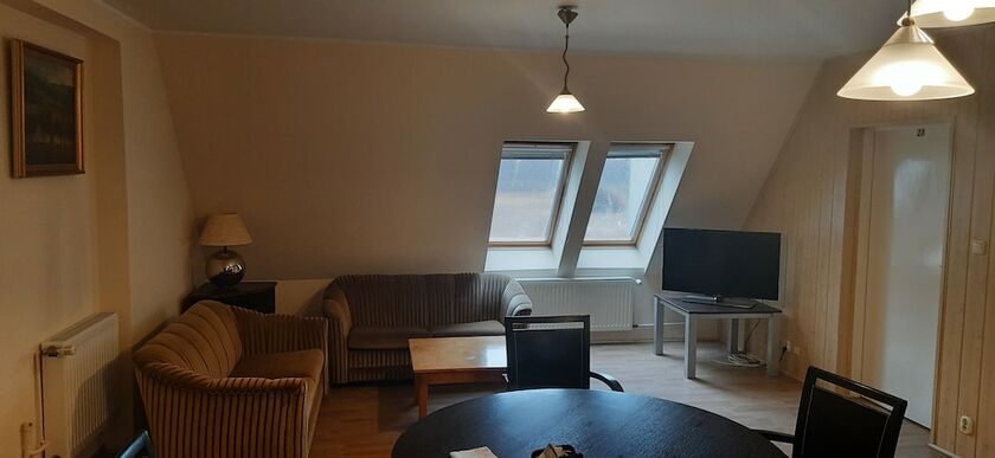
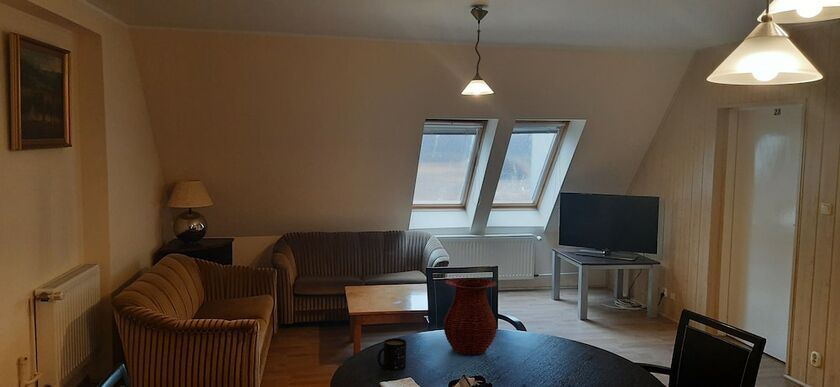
+ vase (470, 316)
+ mug (390, 354)
